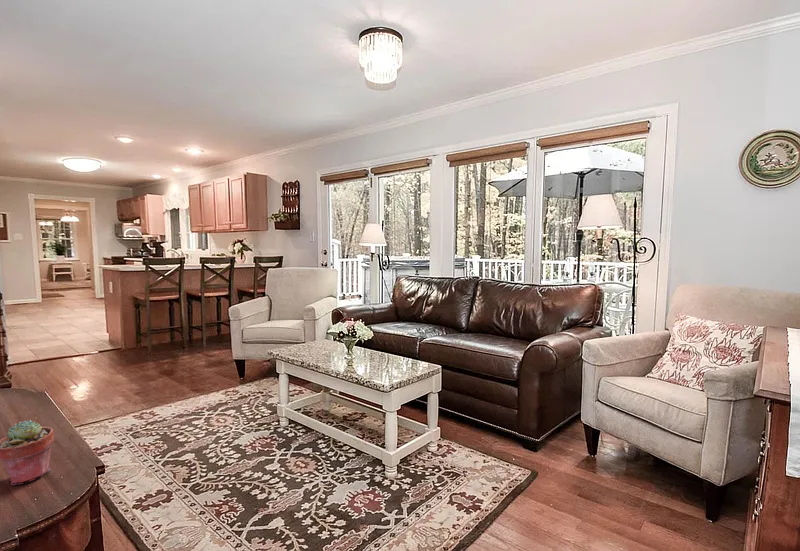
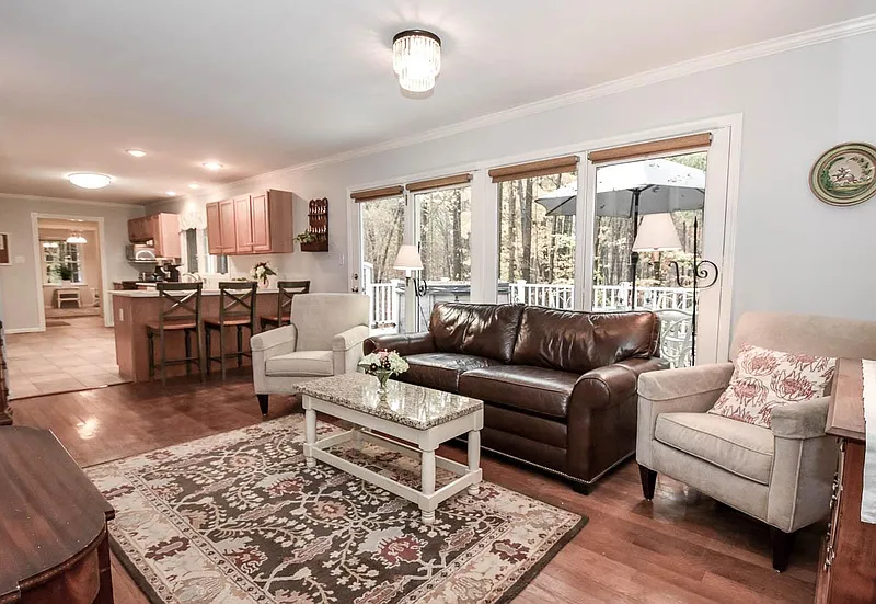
- potted succulent (26, 448)
